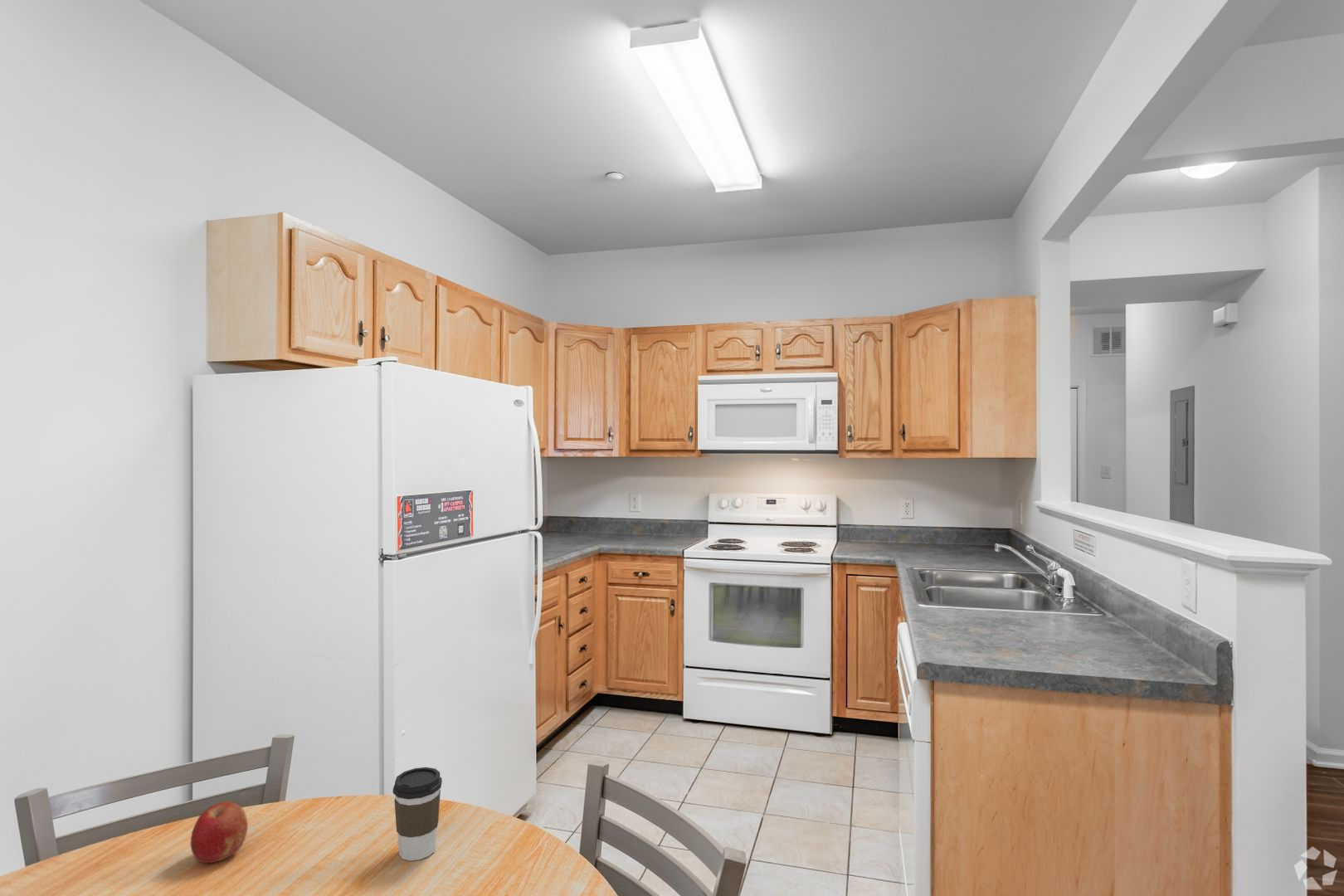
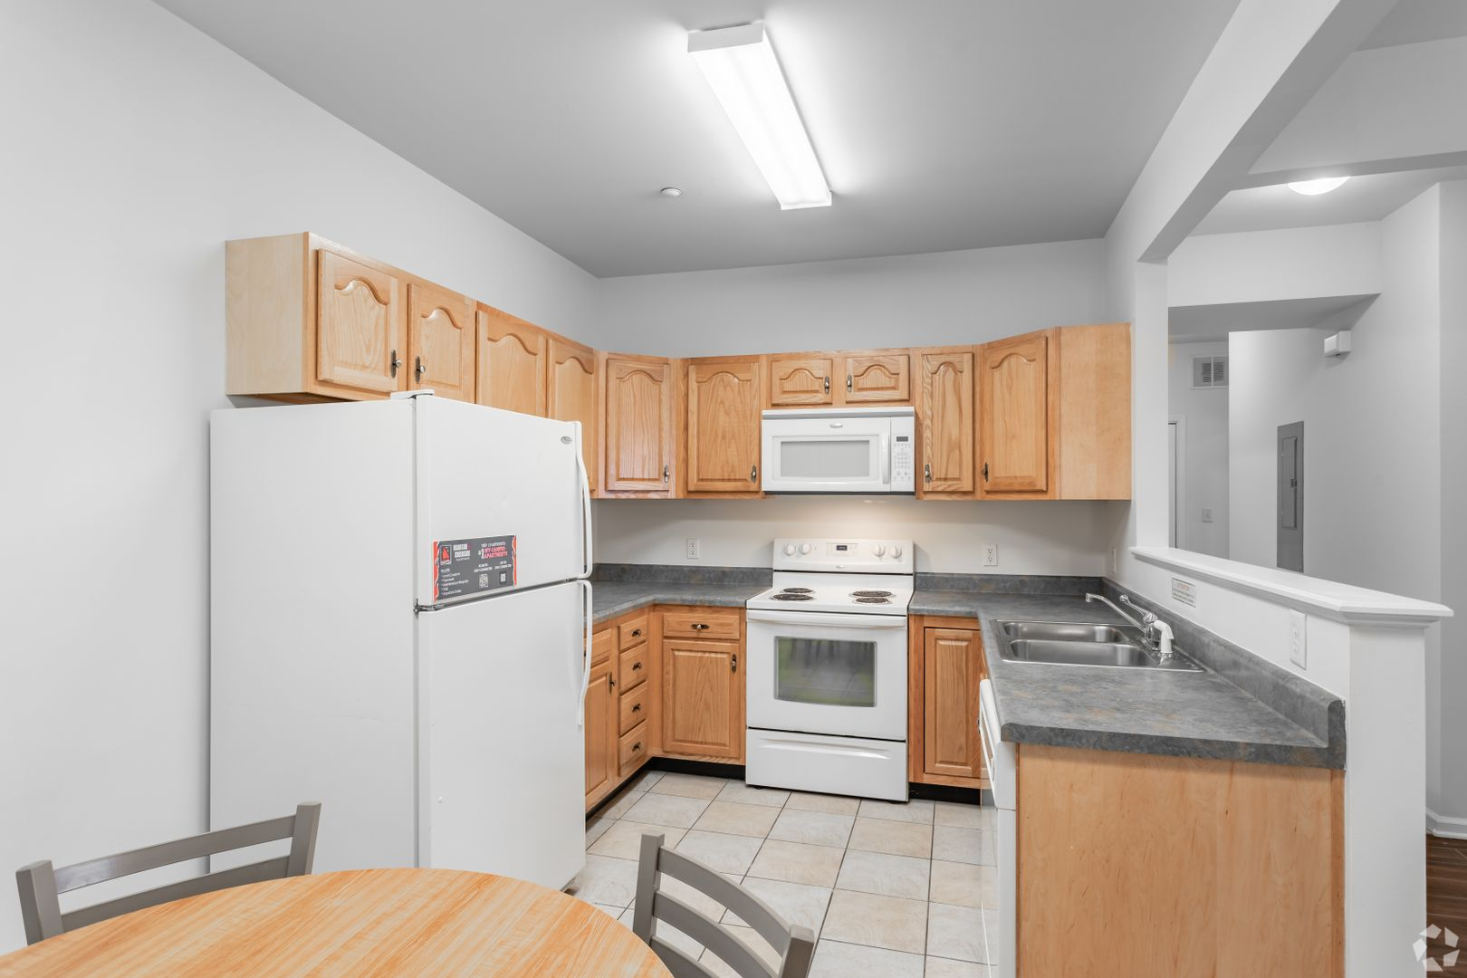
- fruit (219, 830)
- coffee cup (417, 813)
